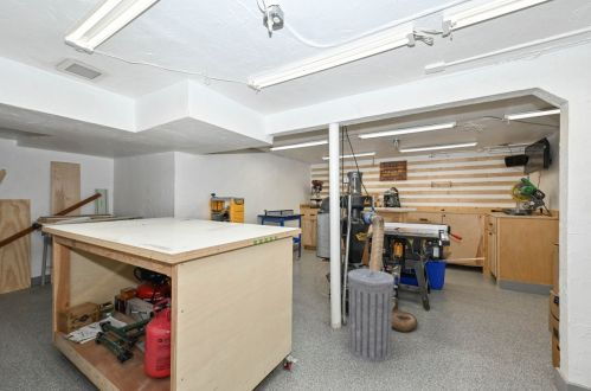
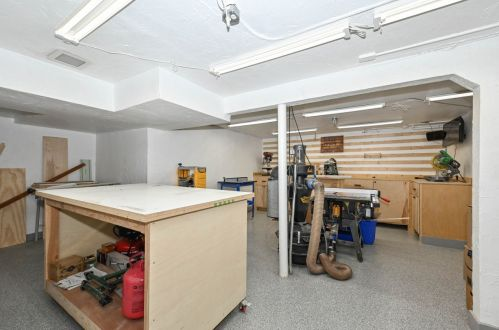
- trash can (370, 309)
